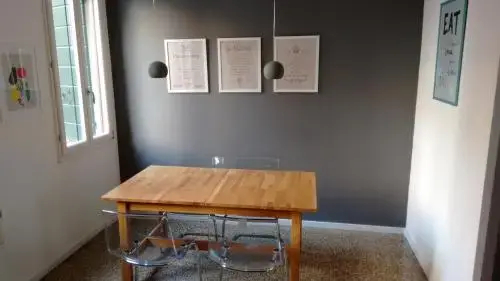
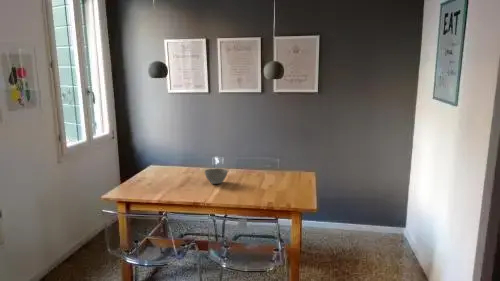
+ bowl (216, 176)
